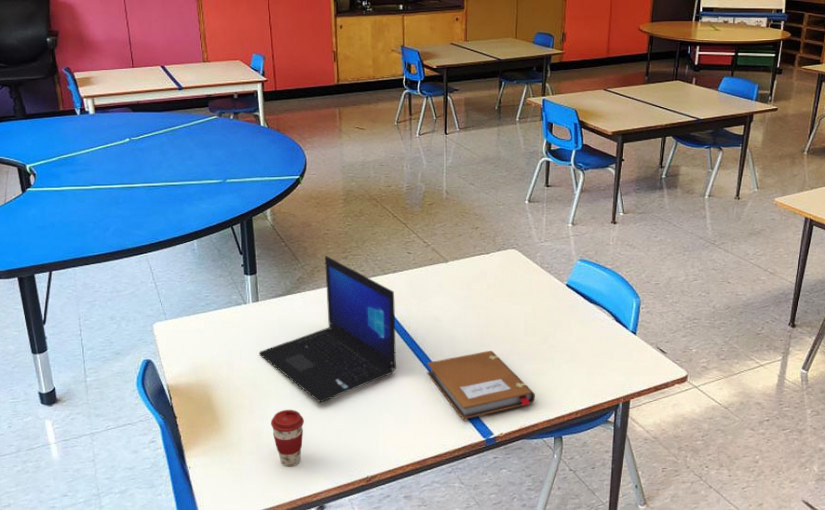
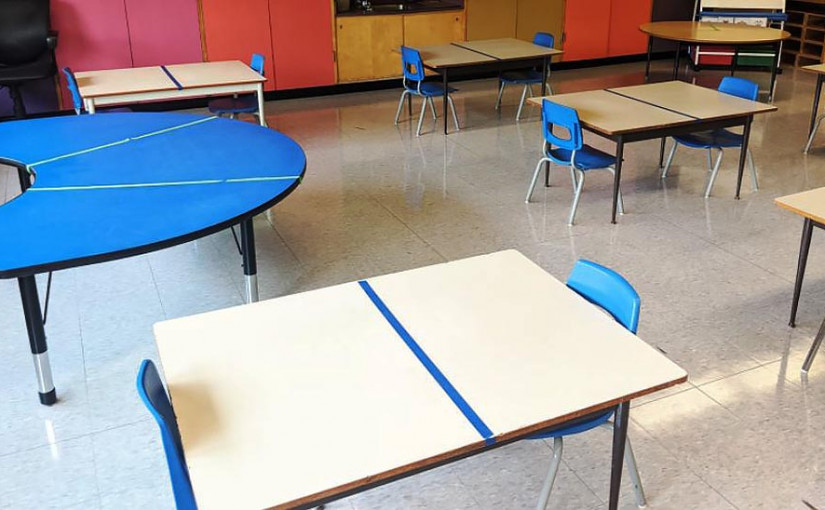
- notebook (480, 383)
- coffee cup (288, 438)
- laptop (326, 328)
